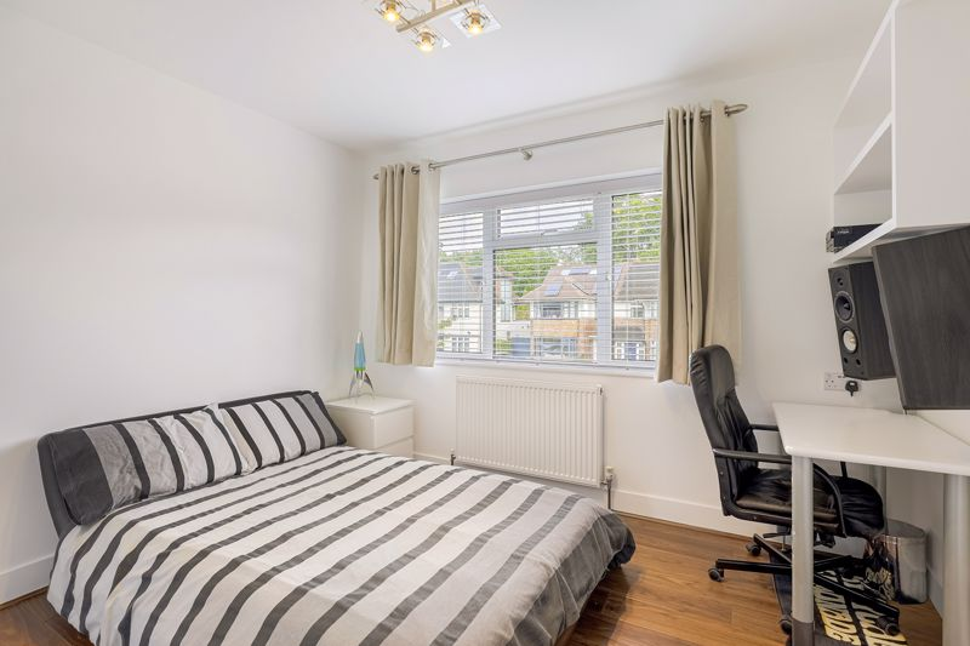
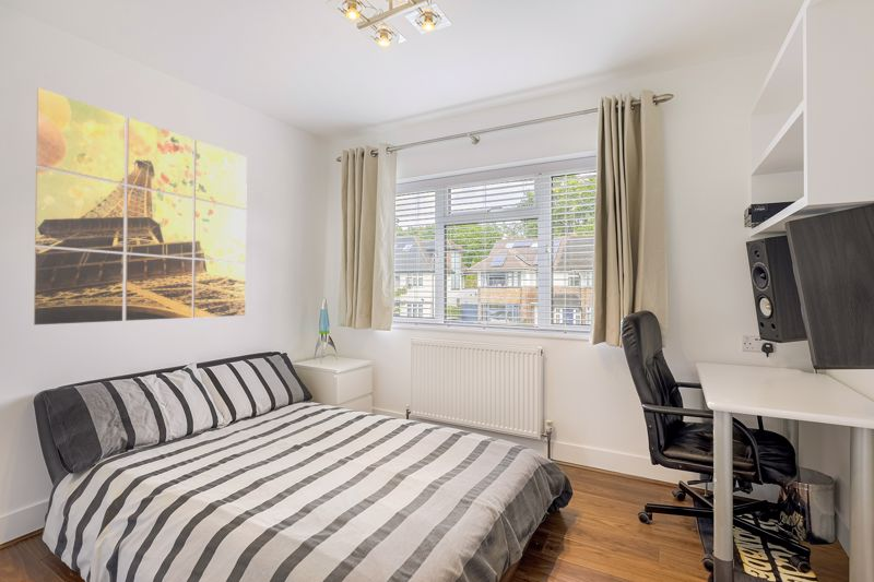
+ wall art (161, 224)
